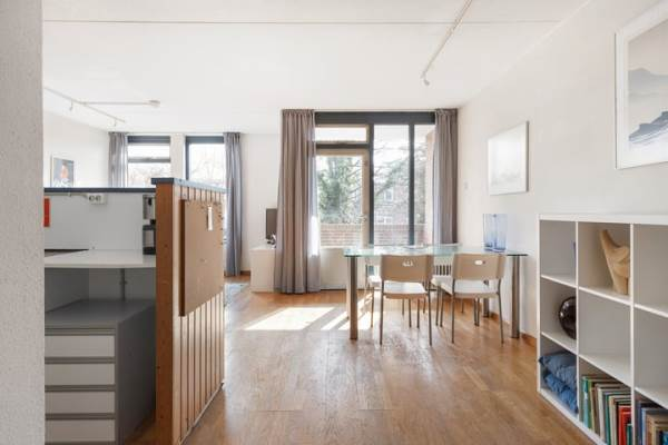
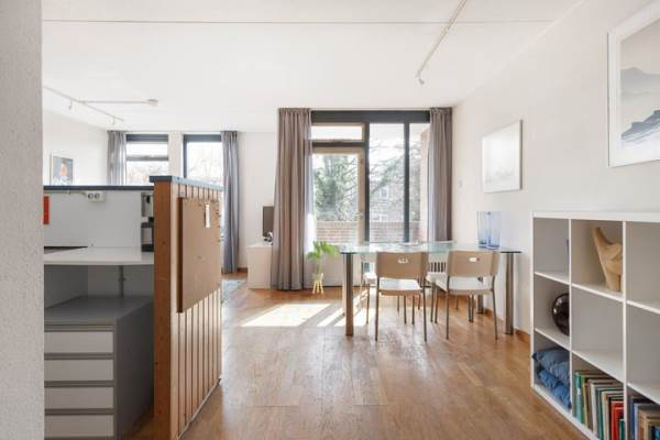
+ house plant (319, 265)
